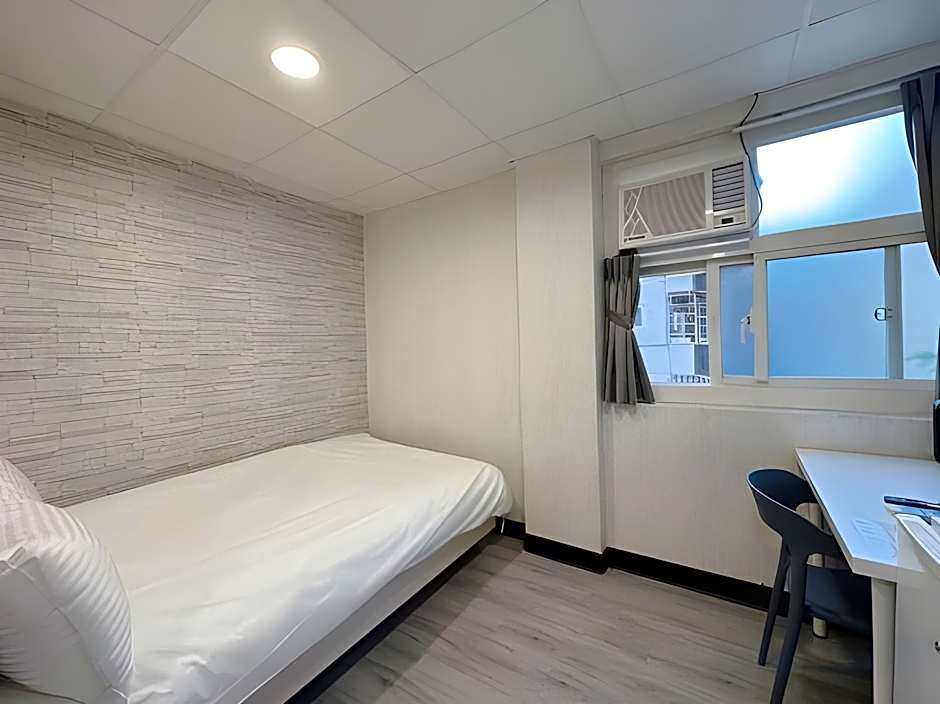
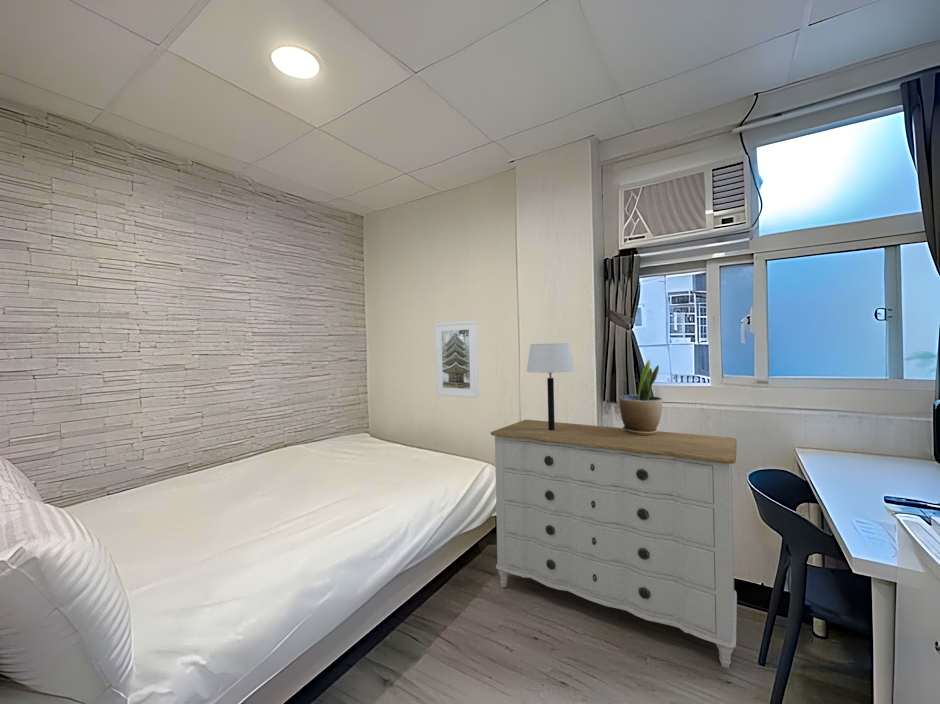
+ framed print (455, 359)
+ dresser (605, 518)
+ potted plant (640, 396)
+ table lamp (550, 386)
